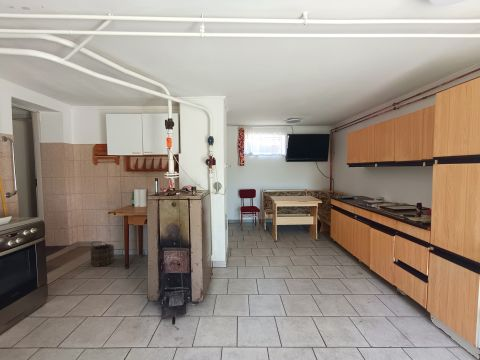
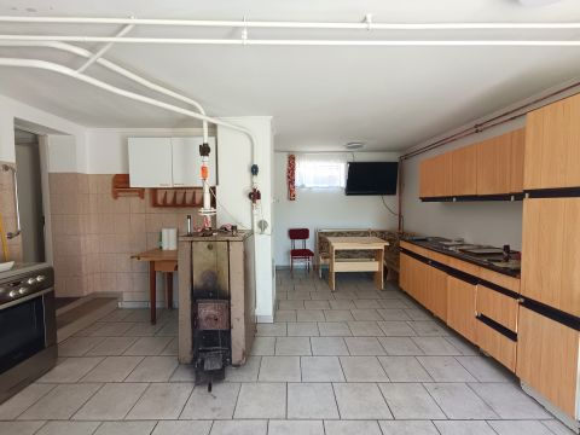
- bucket (102, 250)
